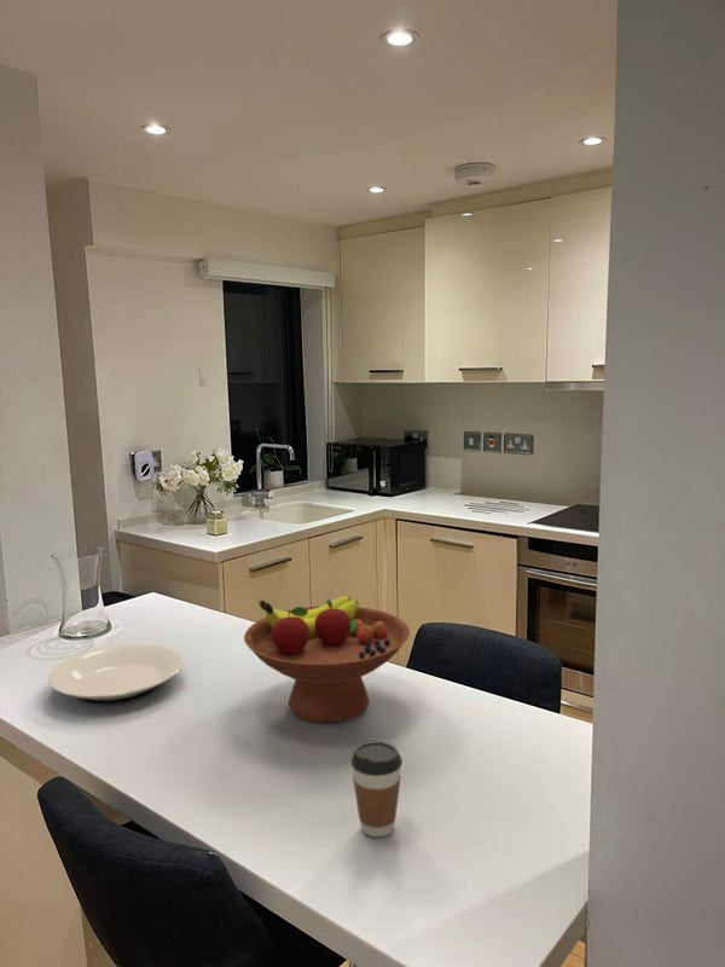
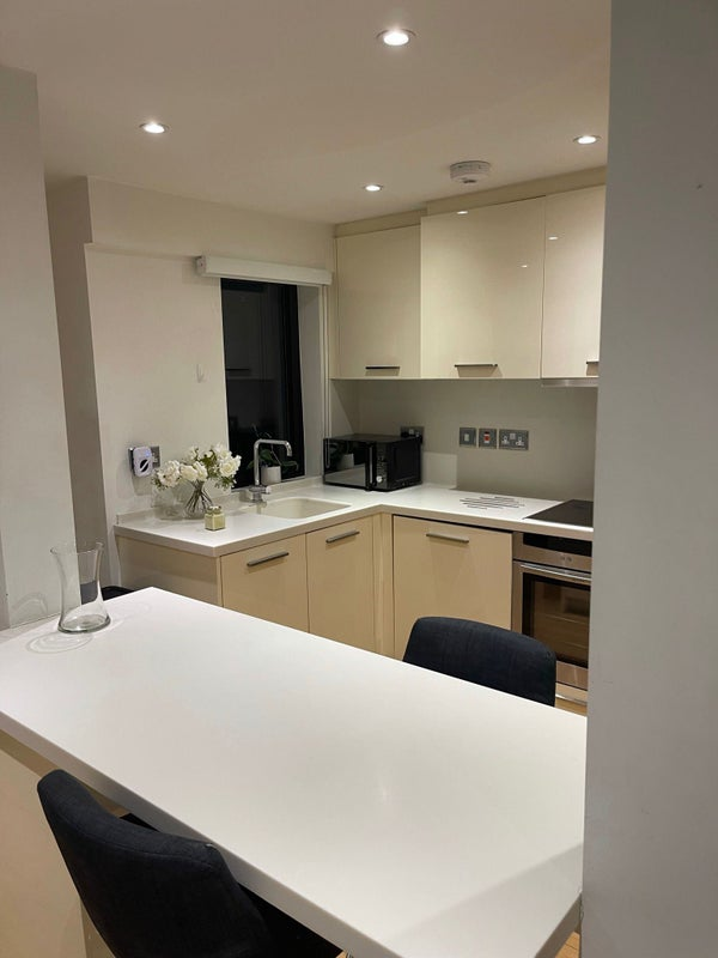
- fruit bowl (327, 654)
- coffee cup (376, 789)
- plate (117, 677)
